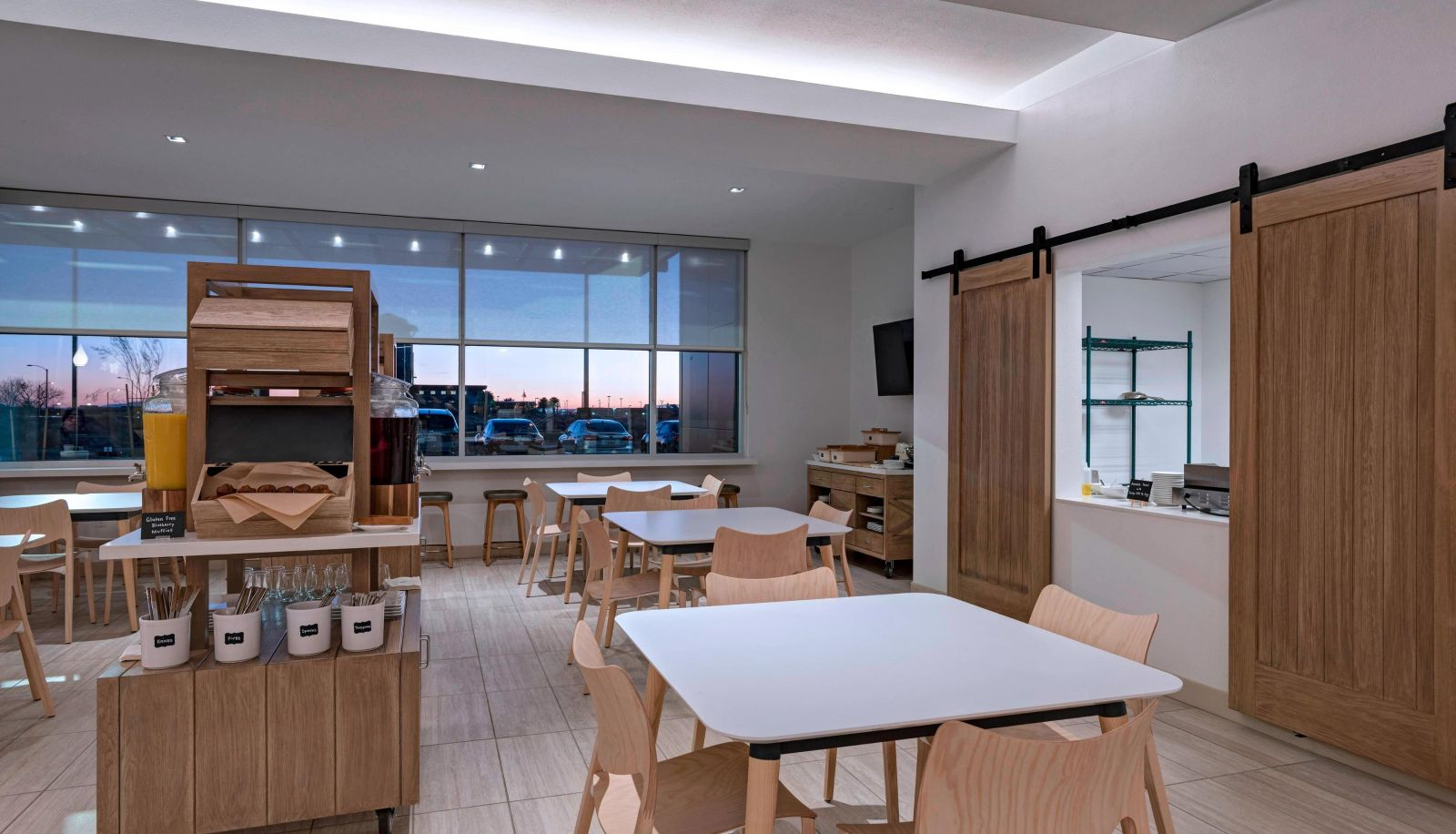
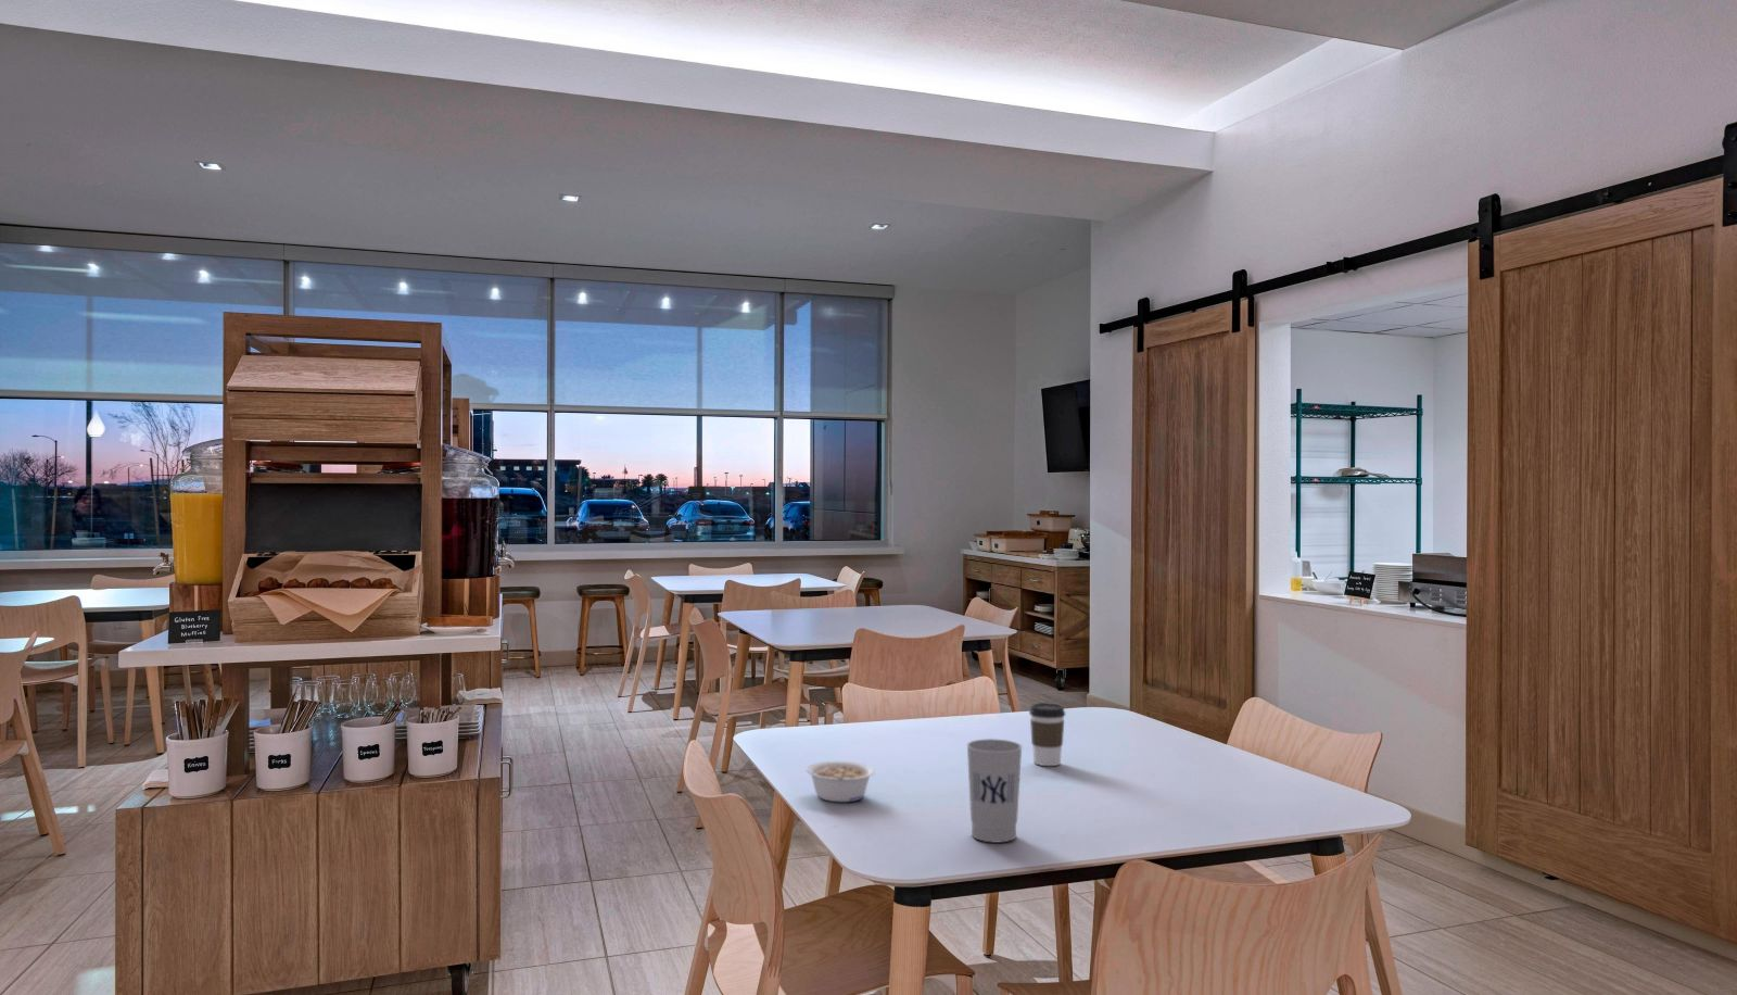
+ coffee cup (1046, 734)
+ legume (841, 780)
+ cup (994, 790)
